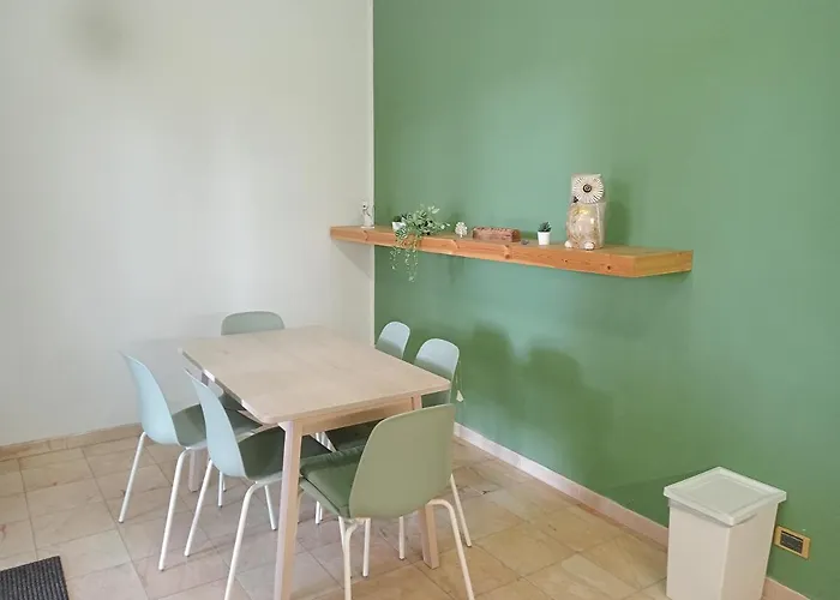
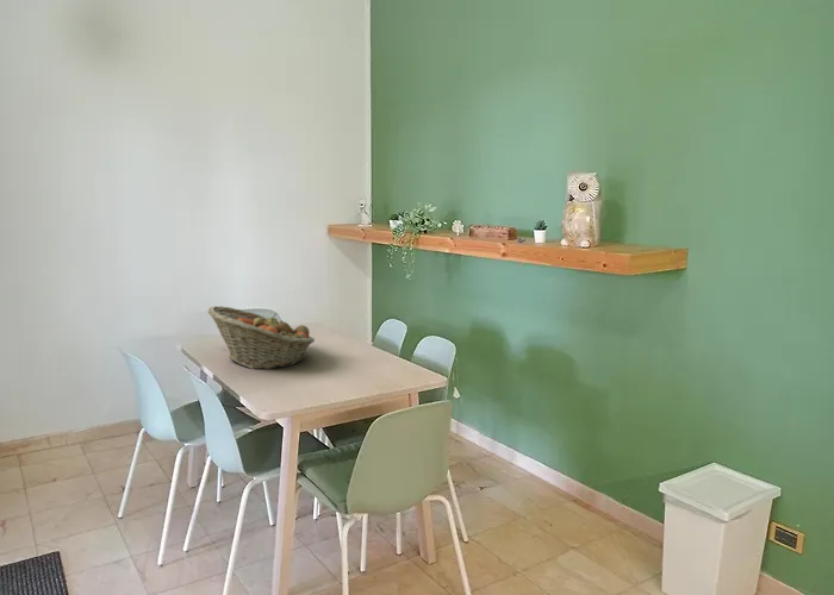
+ fruit basket (261, 333)
